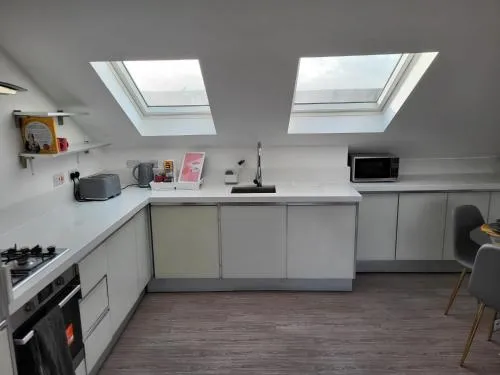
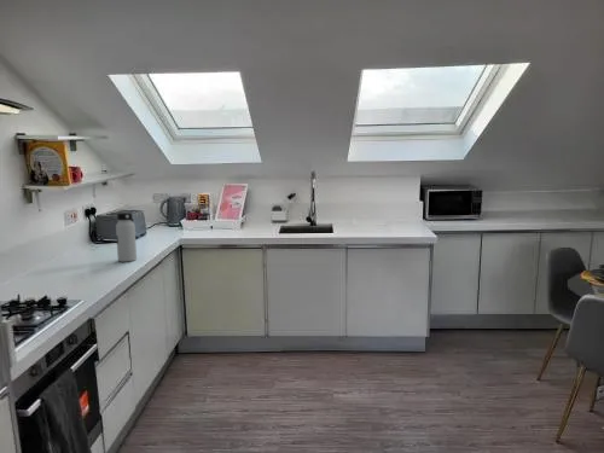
+ water bottle (126, 236)
